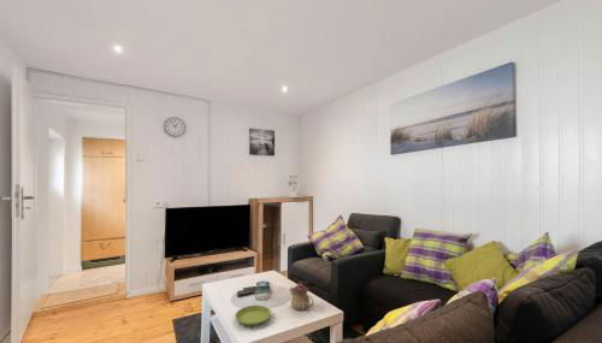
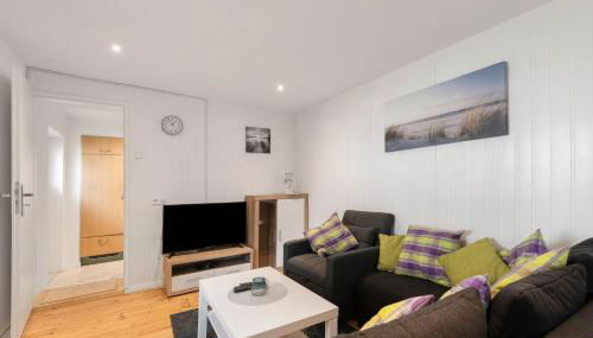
- saucer (253, 315)
- teapot (301, 295)
